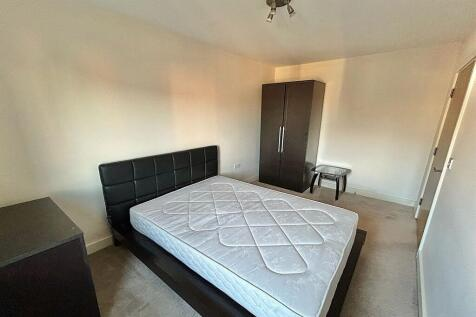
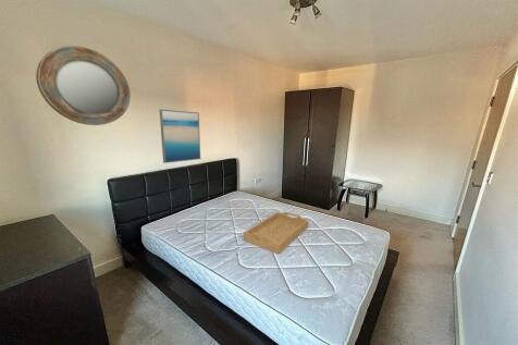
+ home mirror (88, 87)
+ wall art (182, 136)
+ serving tray (278, 227)
